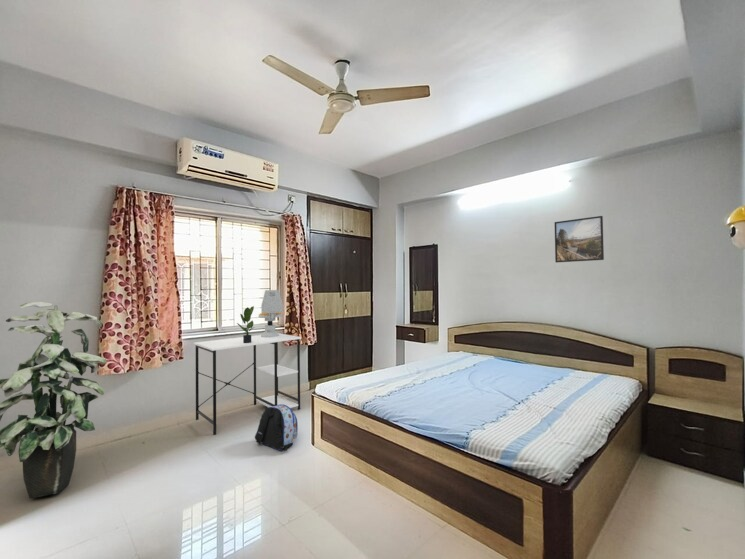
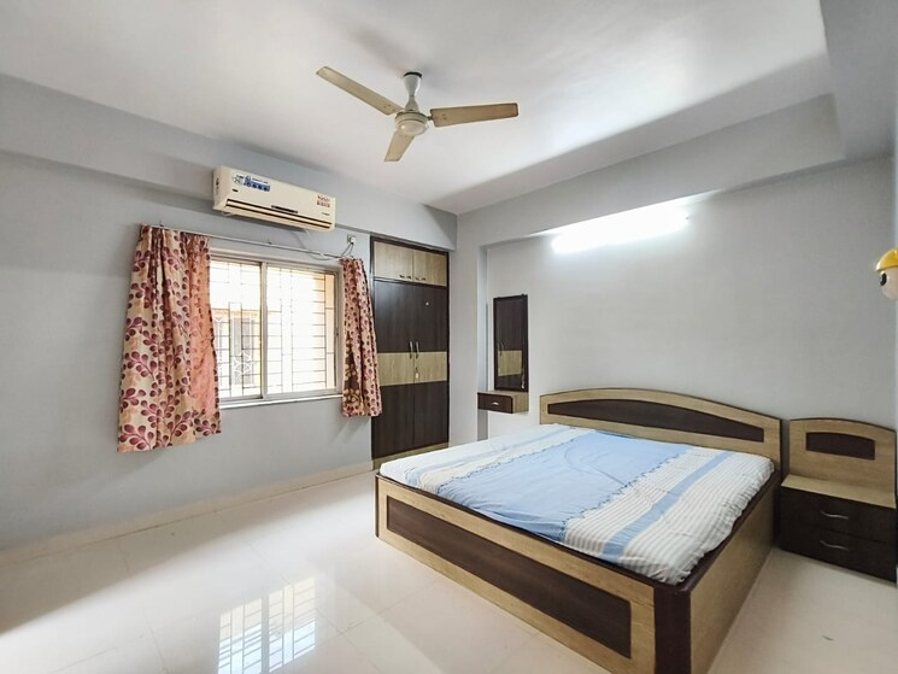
- indoor plant (46, 394)
- potted plant (247, 323)
- desk (254, 377)
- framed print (578, 240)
- backpack (279, 424)
- chair (270, 313)
